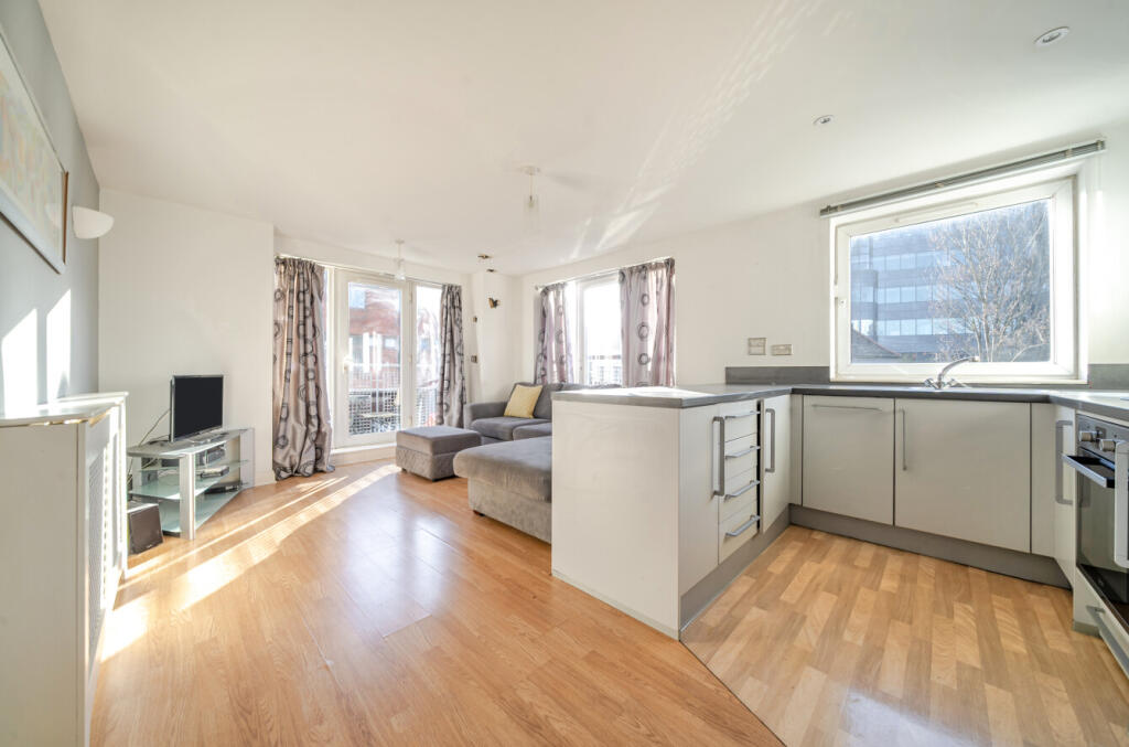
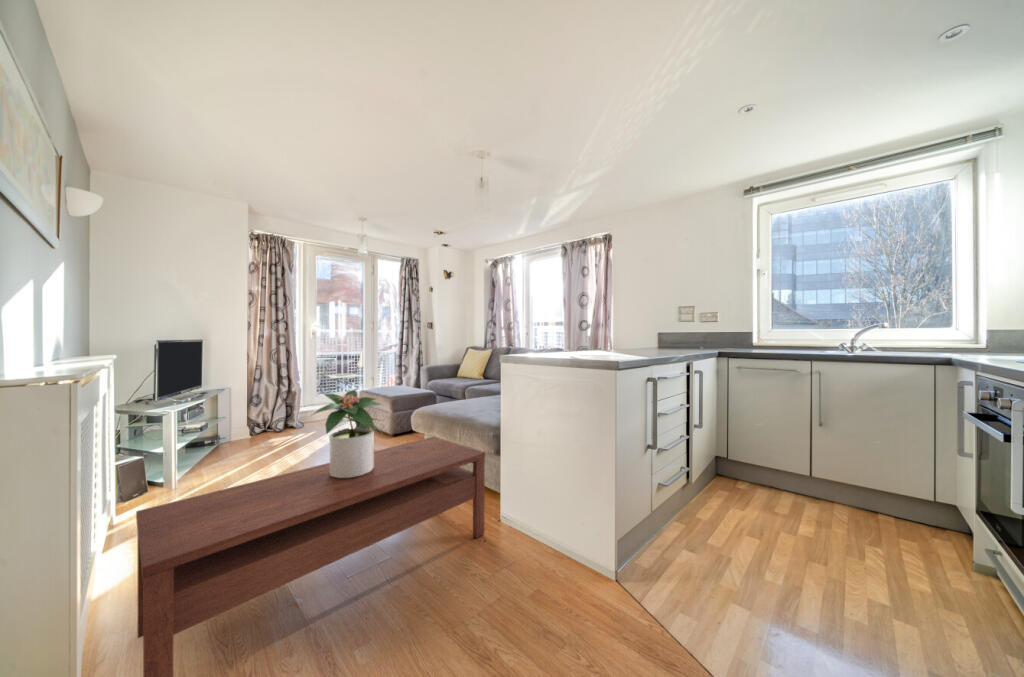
+ potted plant (350, 432)
+ coffee table (346, 524)
